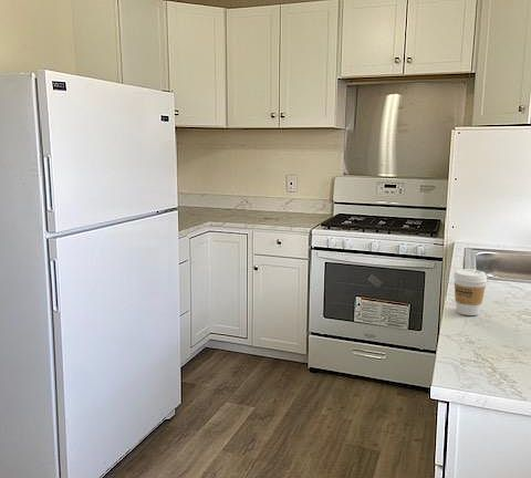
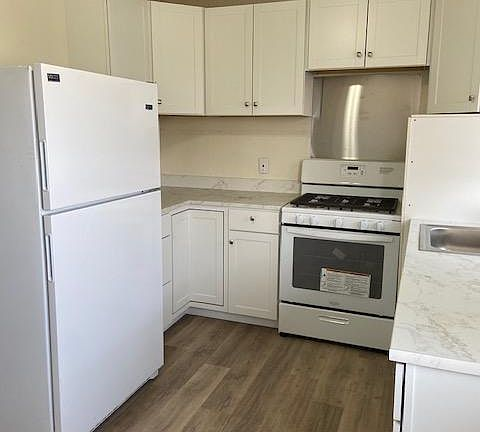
- coffee cup (468, 291)
